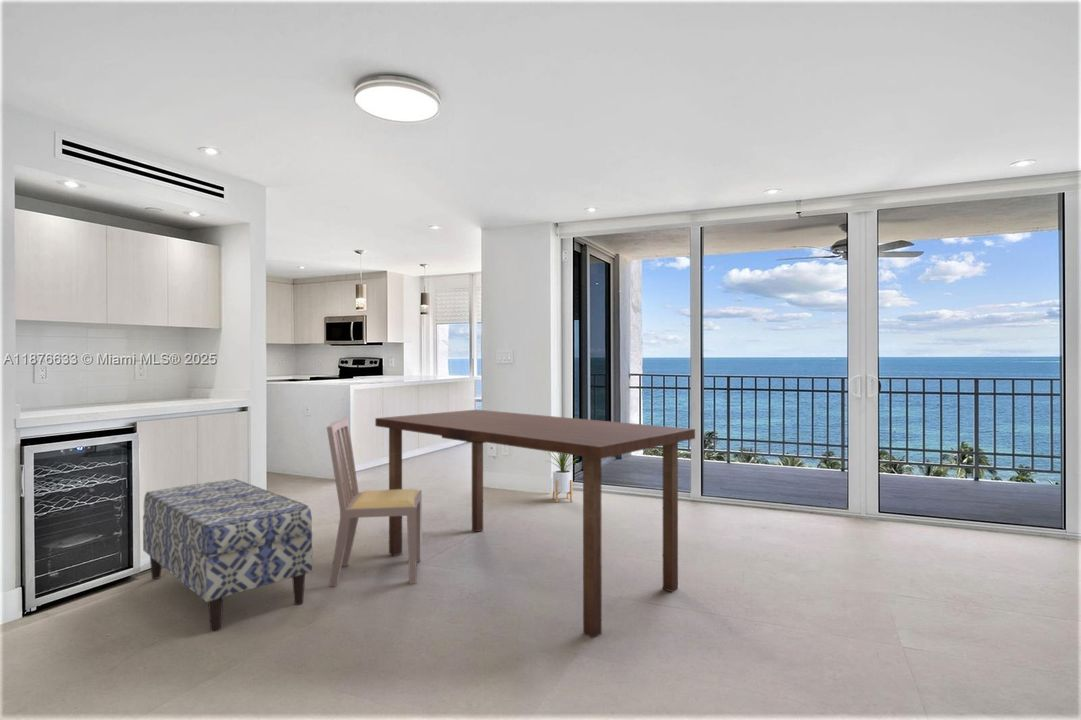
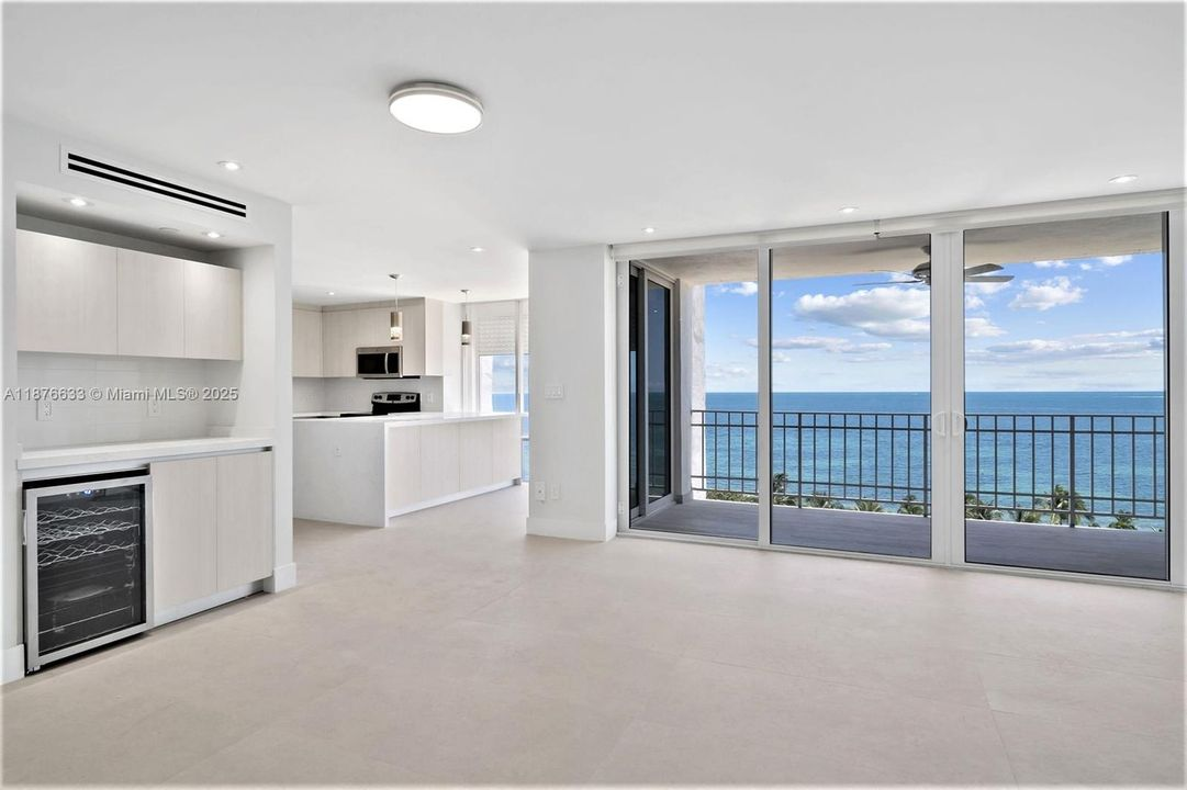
- desk (482, 496)
- bench (223, 544)
- dining chair (376, 497)
- house plant (561, 462)
